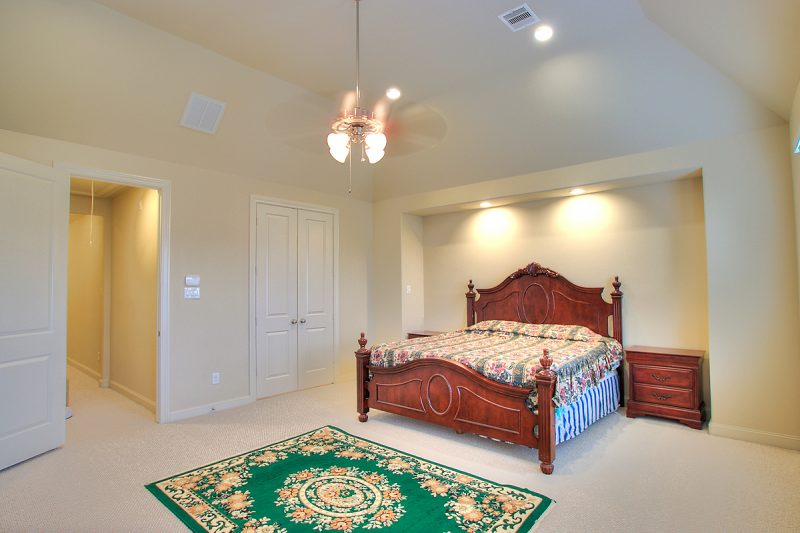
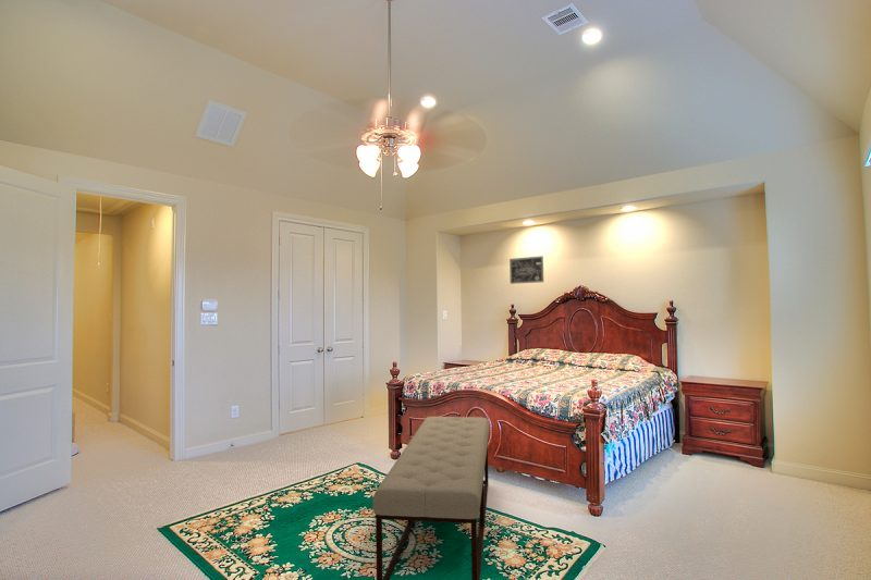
+ wall art (526, 270)
+ bench (444, 485)
